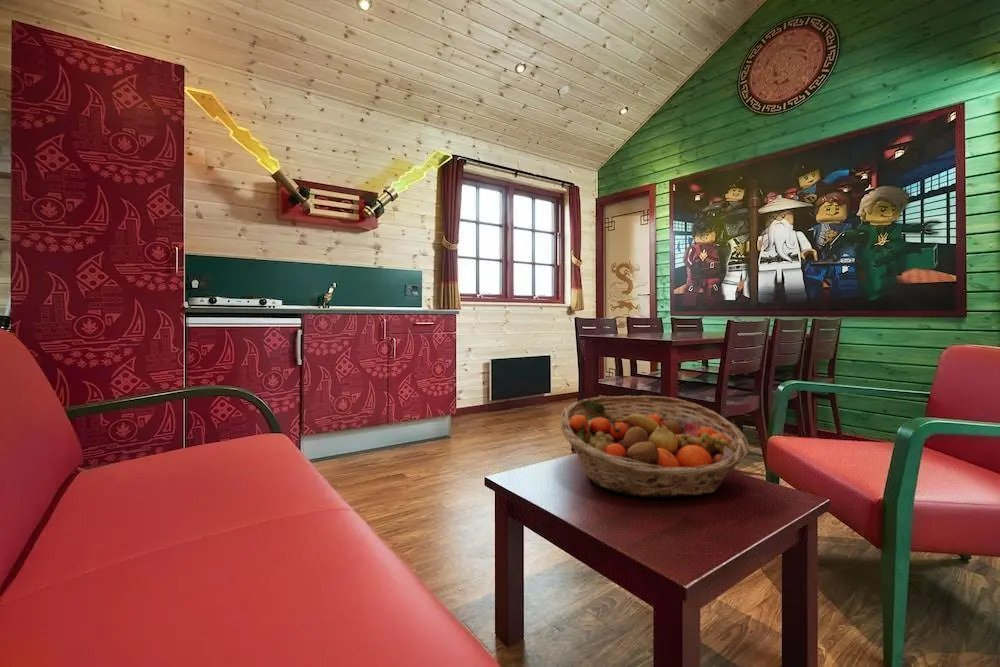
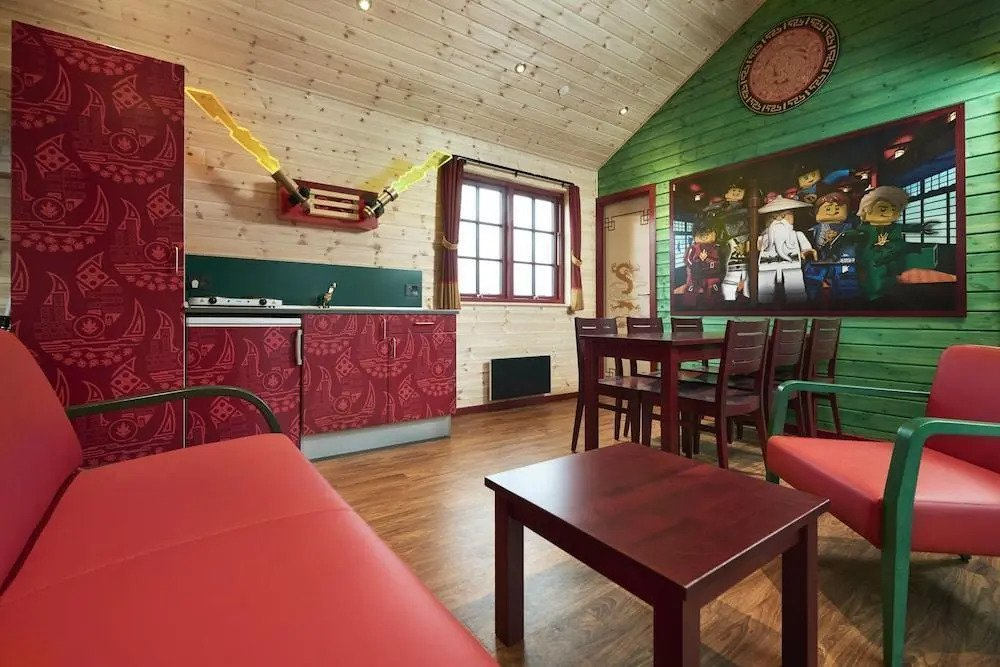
- fruit basket (649, 441)
